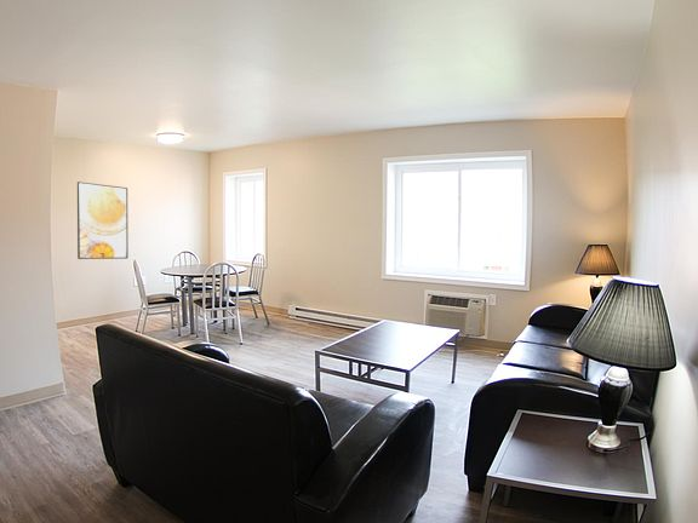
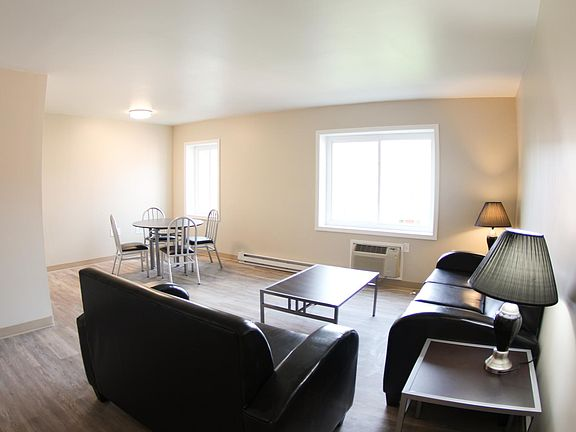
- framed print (103, 222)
